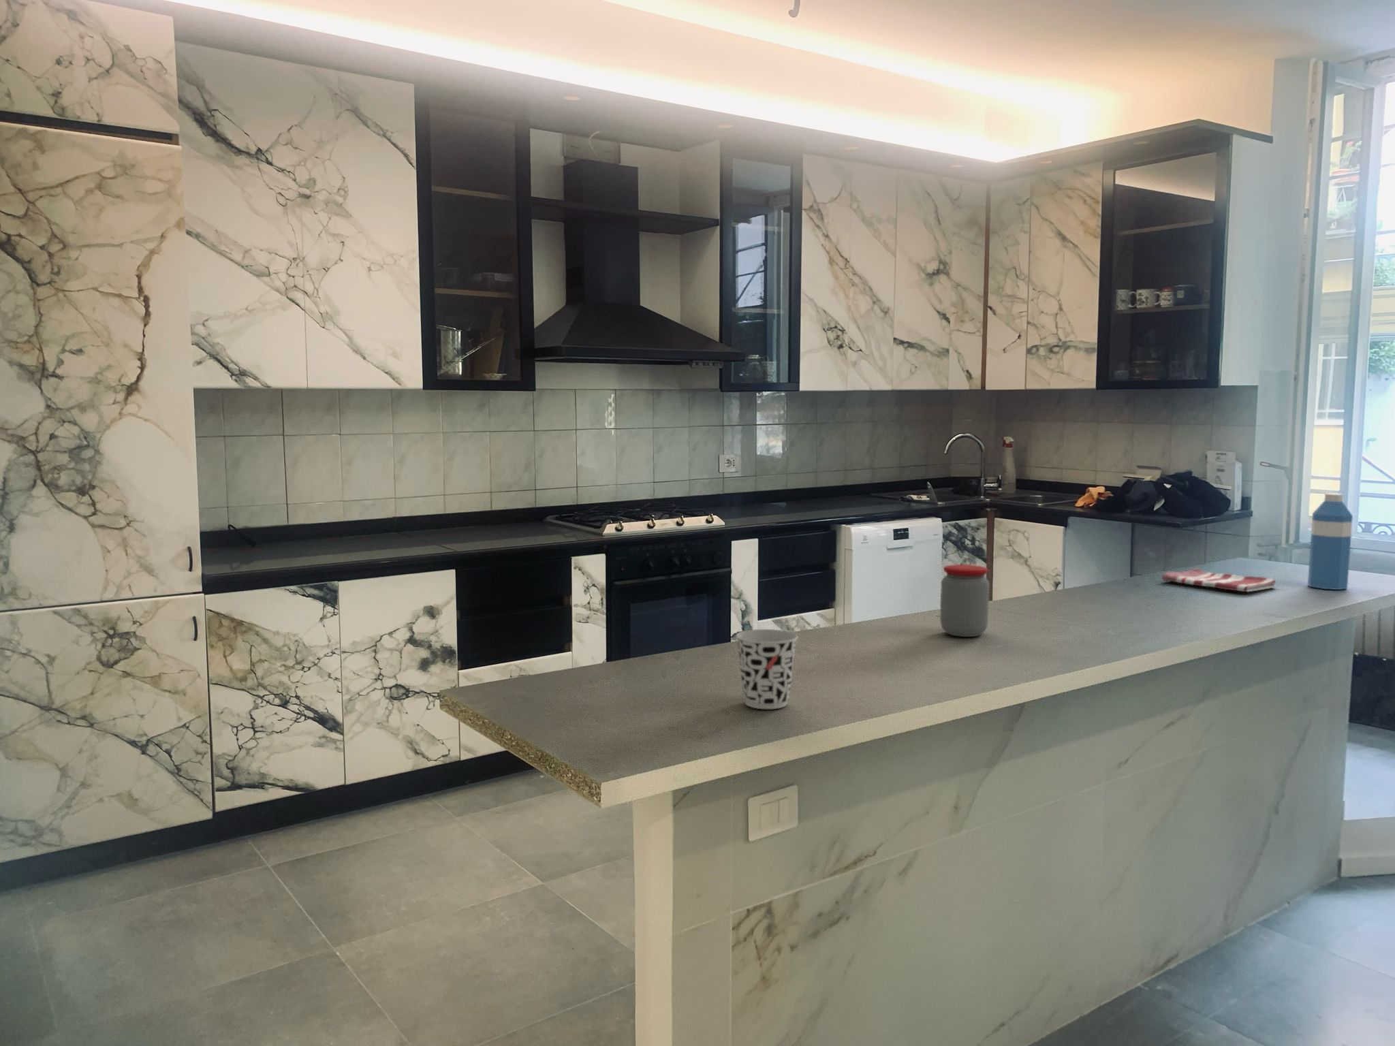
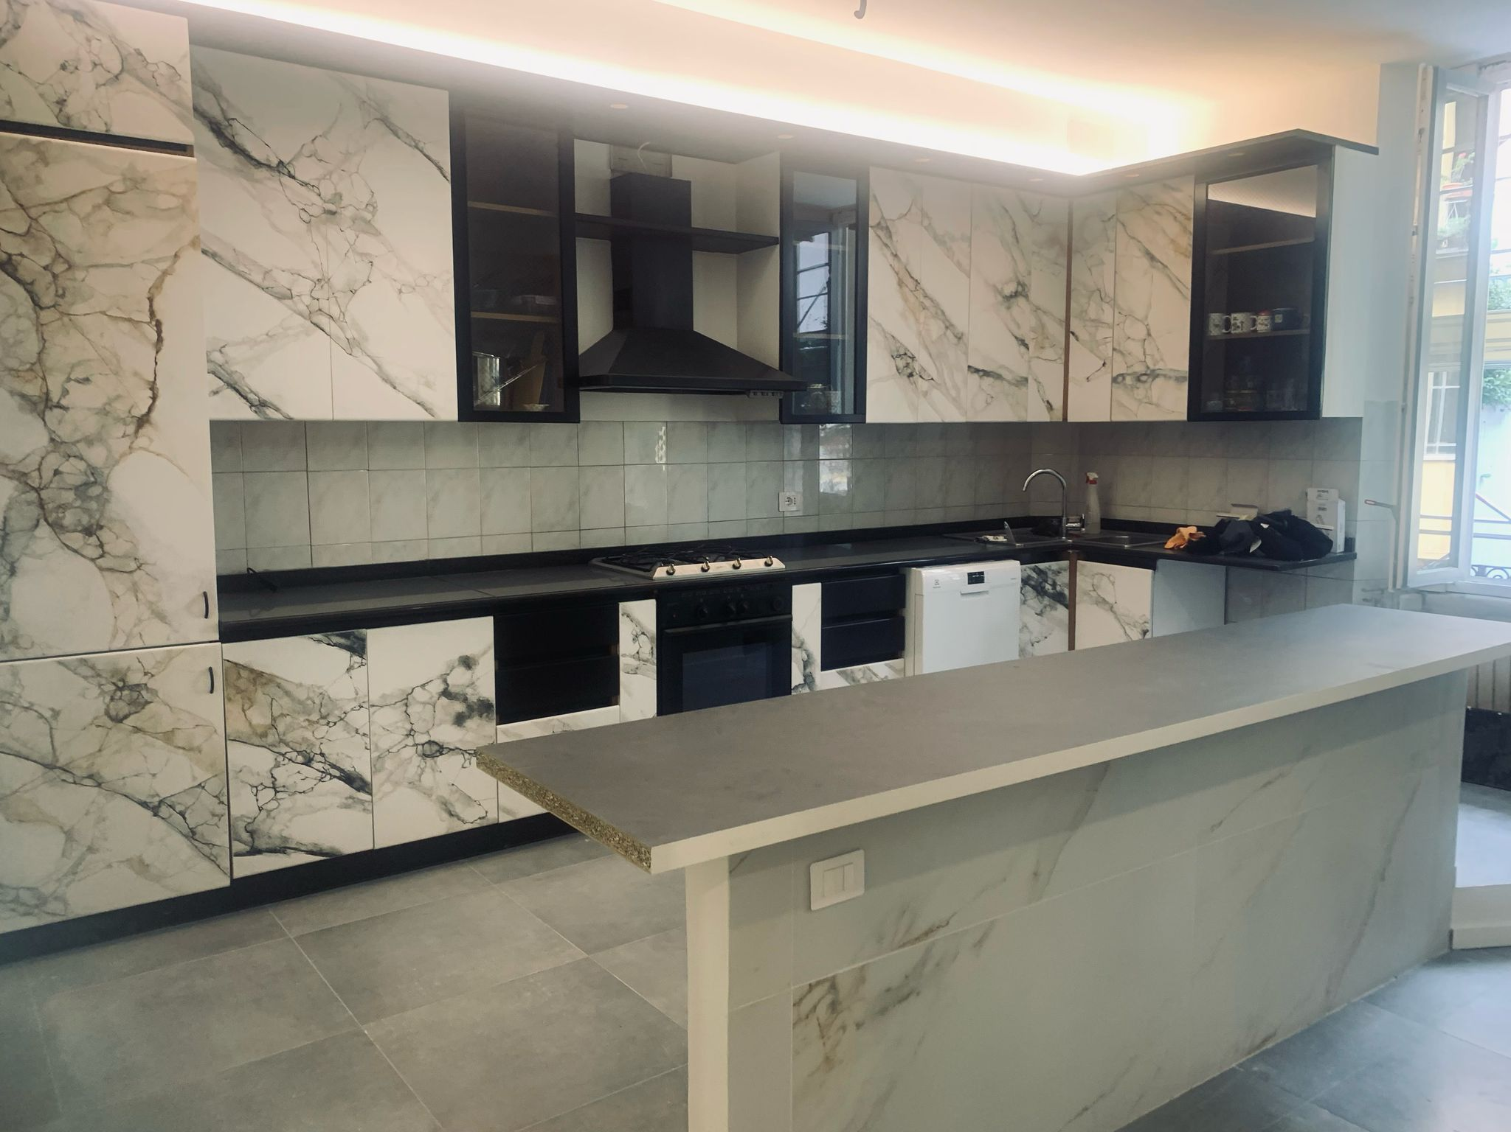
- jar (964, 600)
- water bottle (1330, 539)
- cup (767, 669)
- dish towel (1218, 579)
